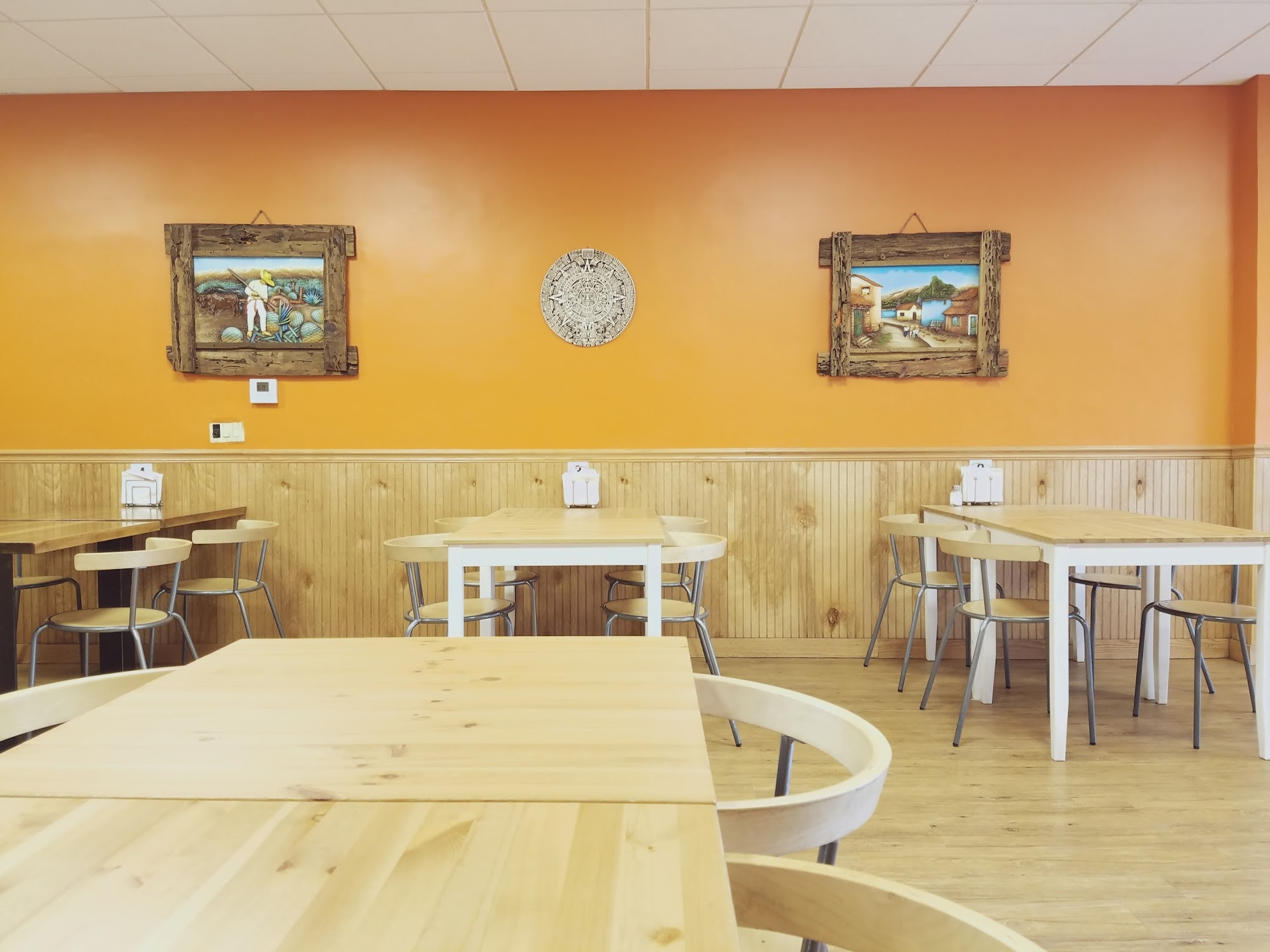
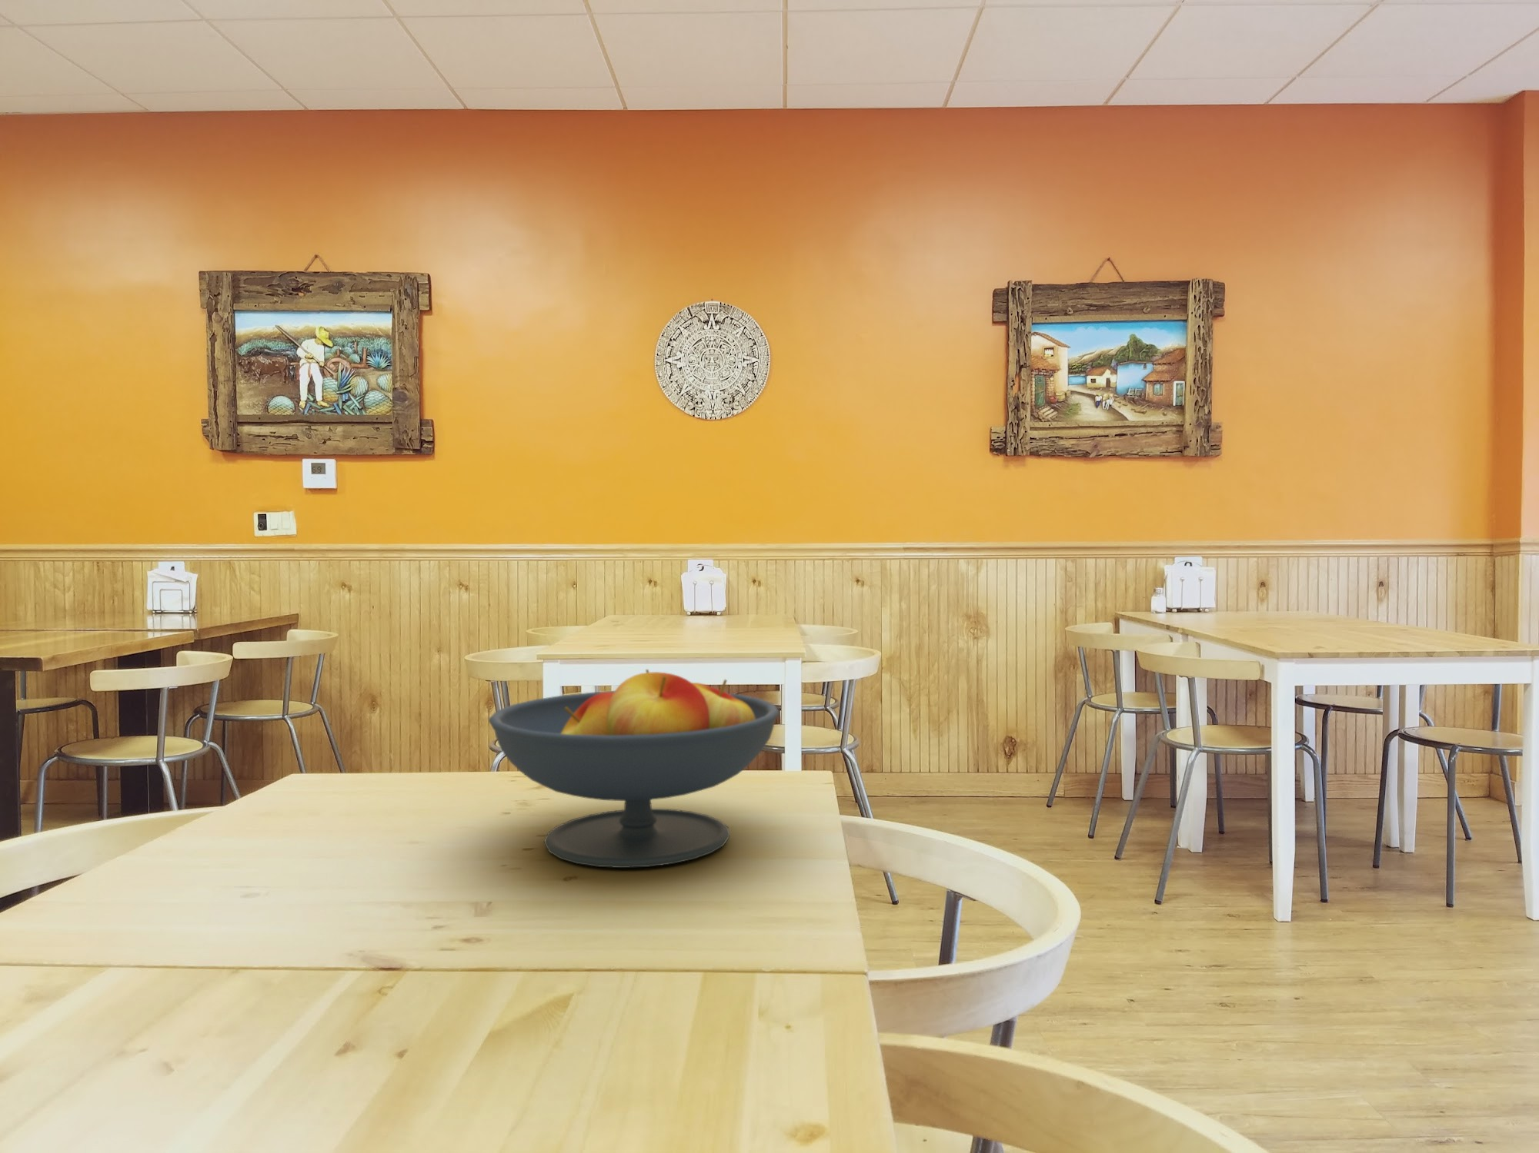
+ fruit bowl (637, 752)
